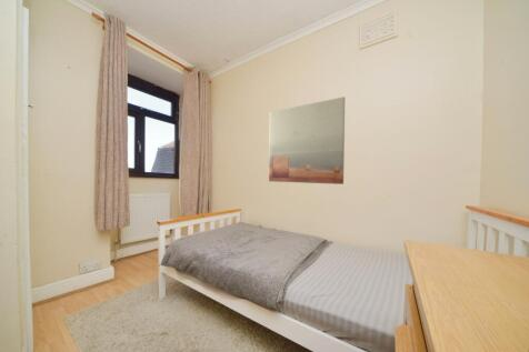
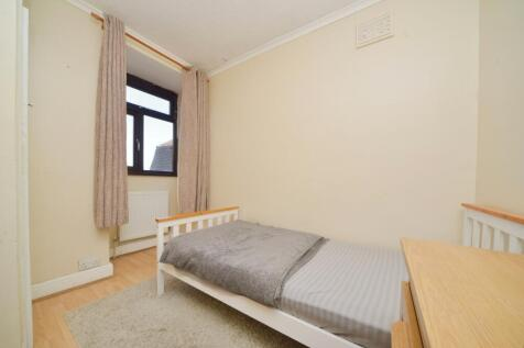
- wall art (302, 143)
